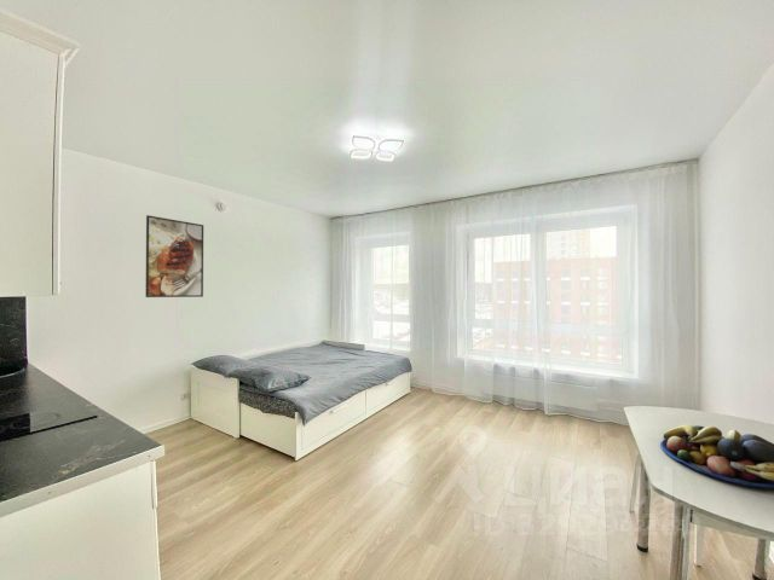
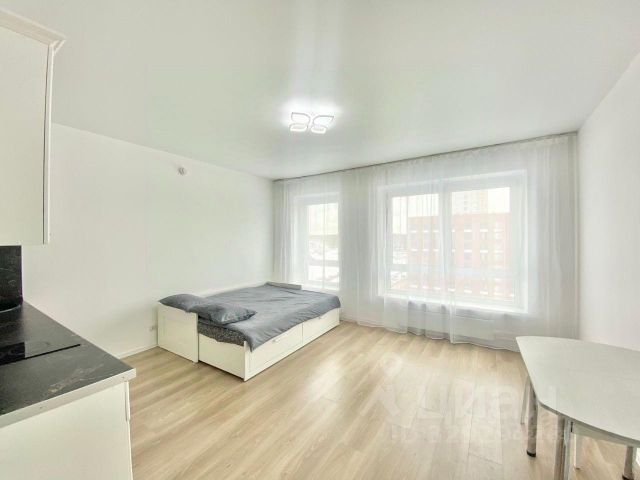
- fruit bowl (720, 443)
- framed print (177, 259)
